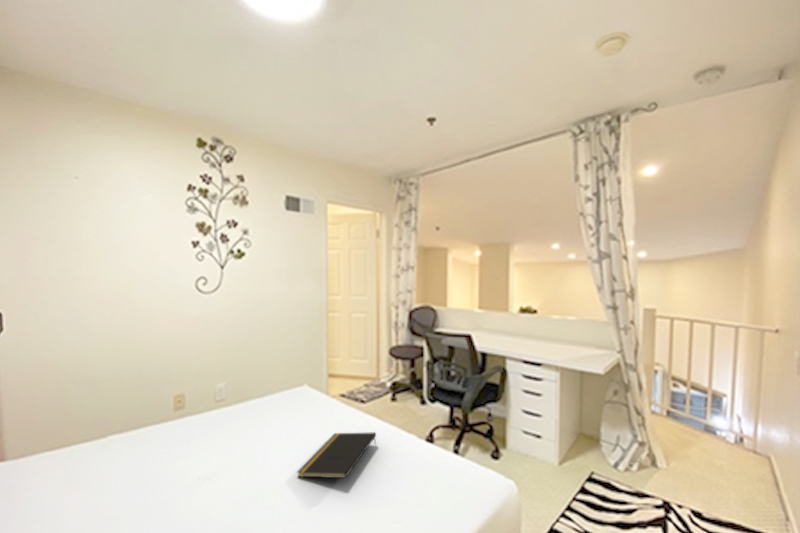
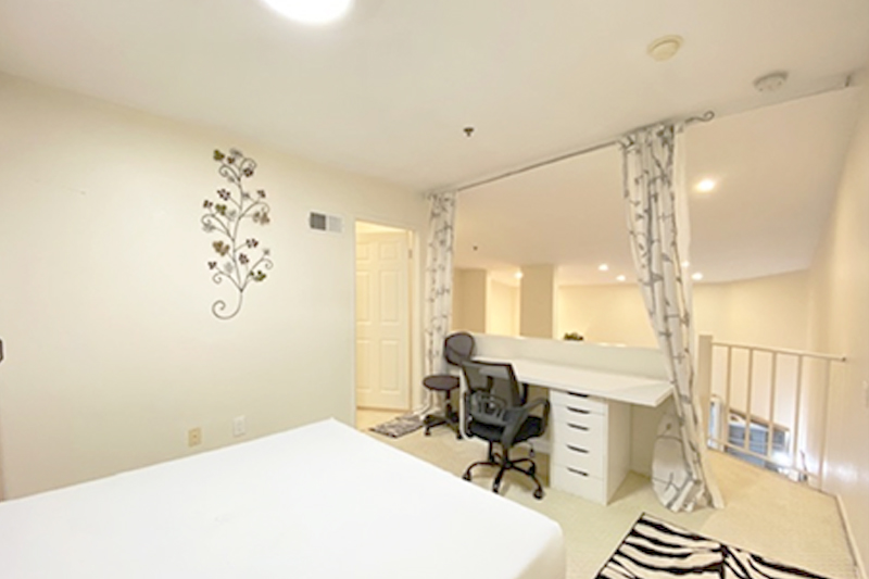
- notepad (339, 452)
